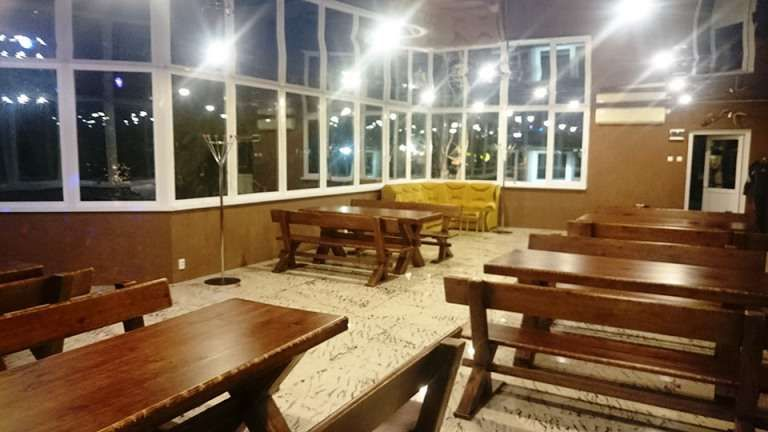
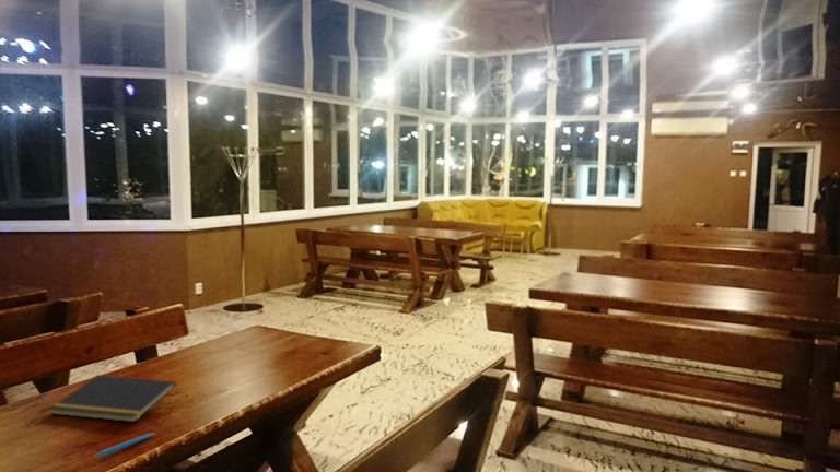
+ notepad (115, 397)
+ pen (126, 444)
